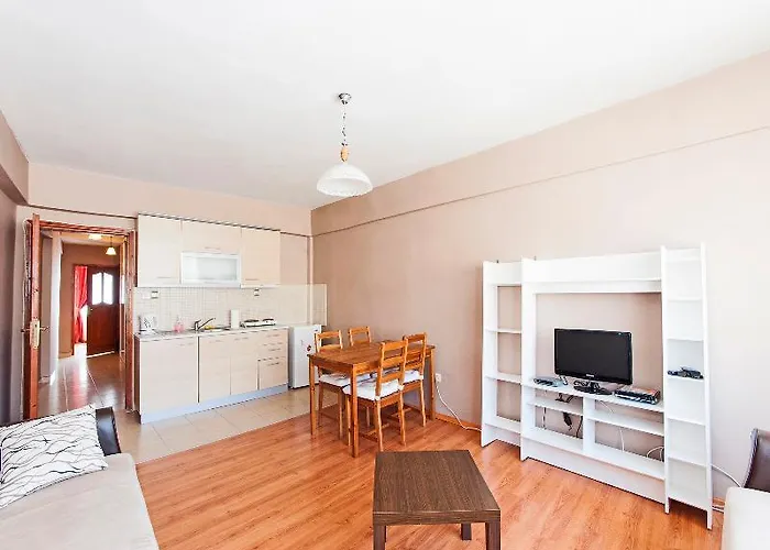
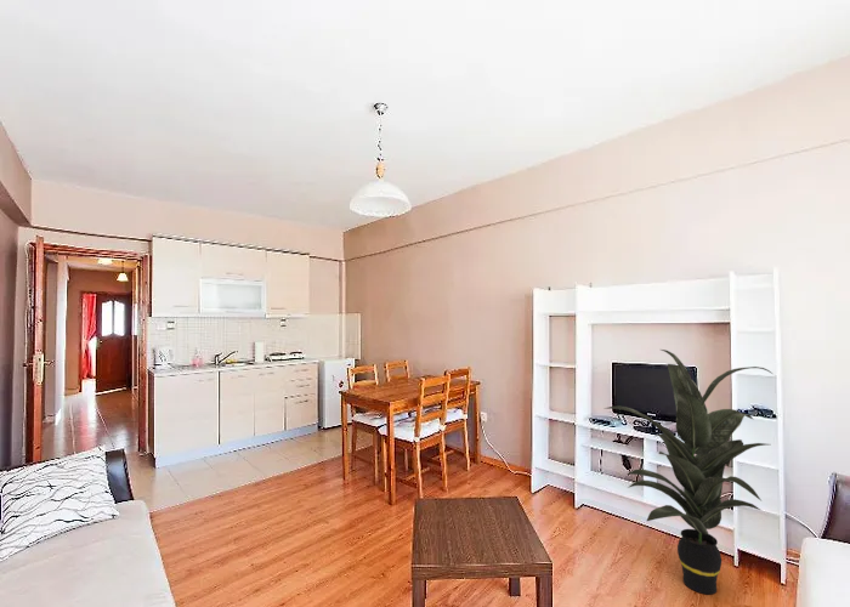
+ indoor plant (690, 463)
